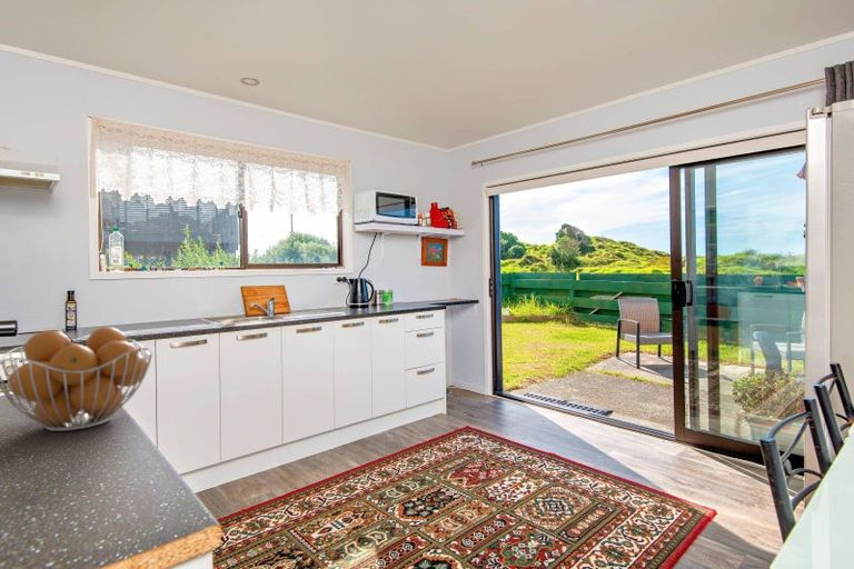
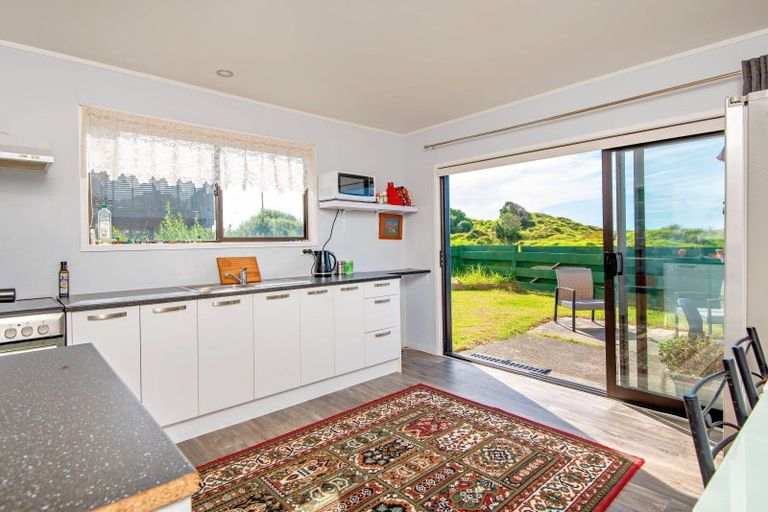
- fruit basket (79, 376)
